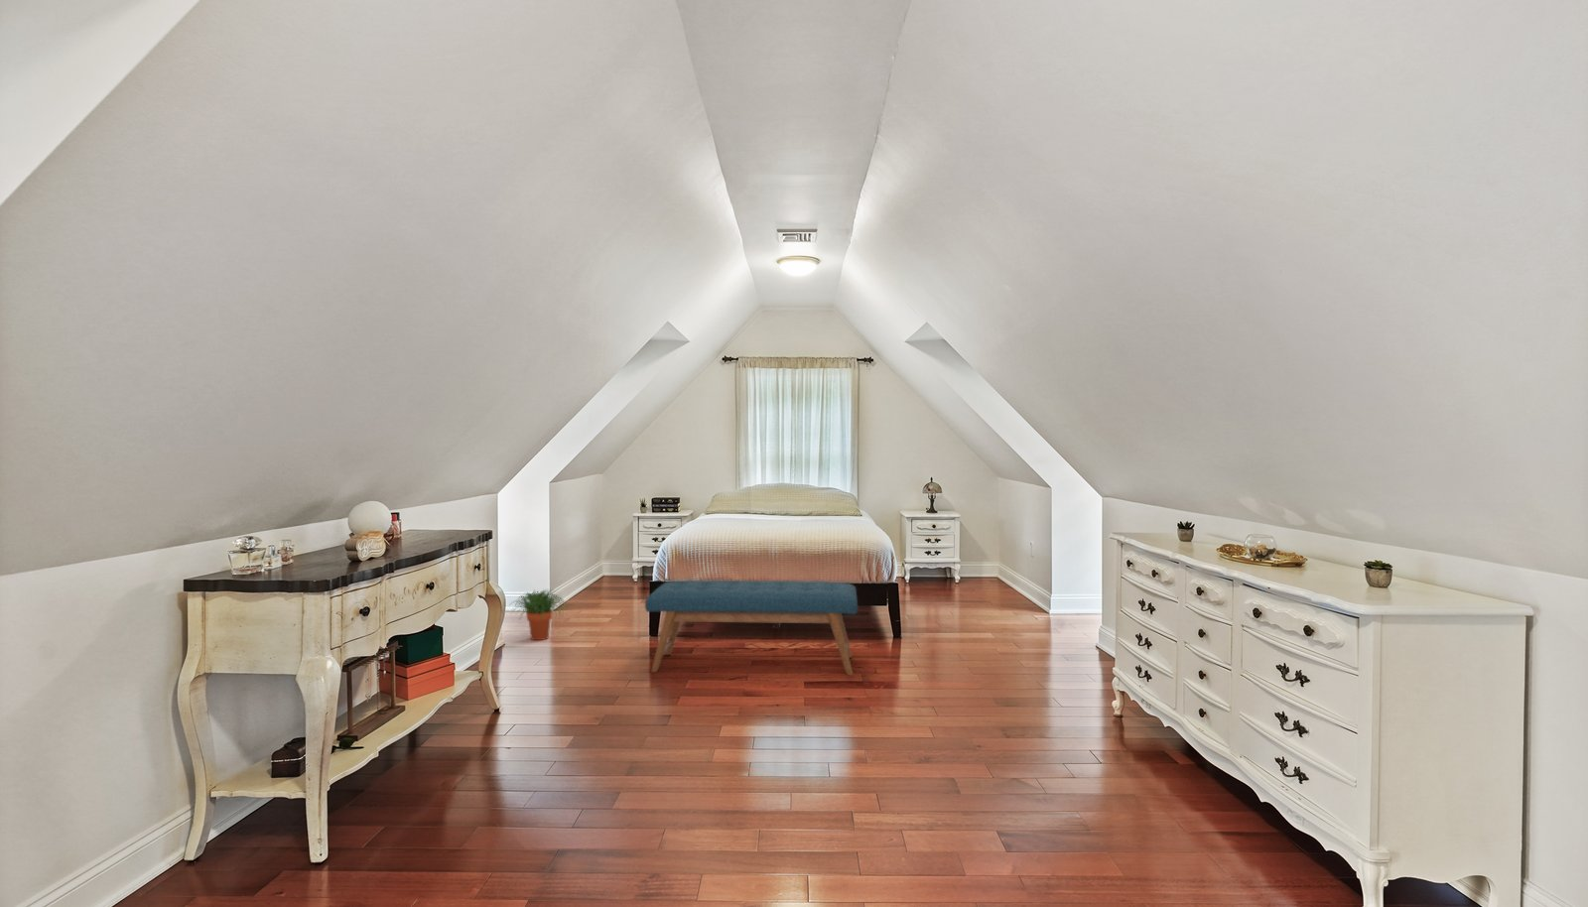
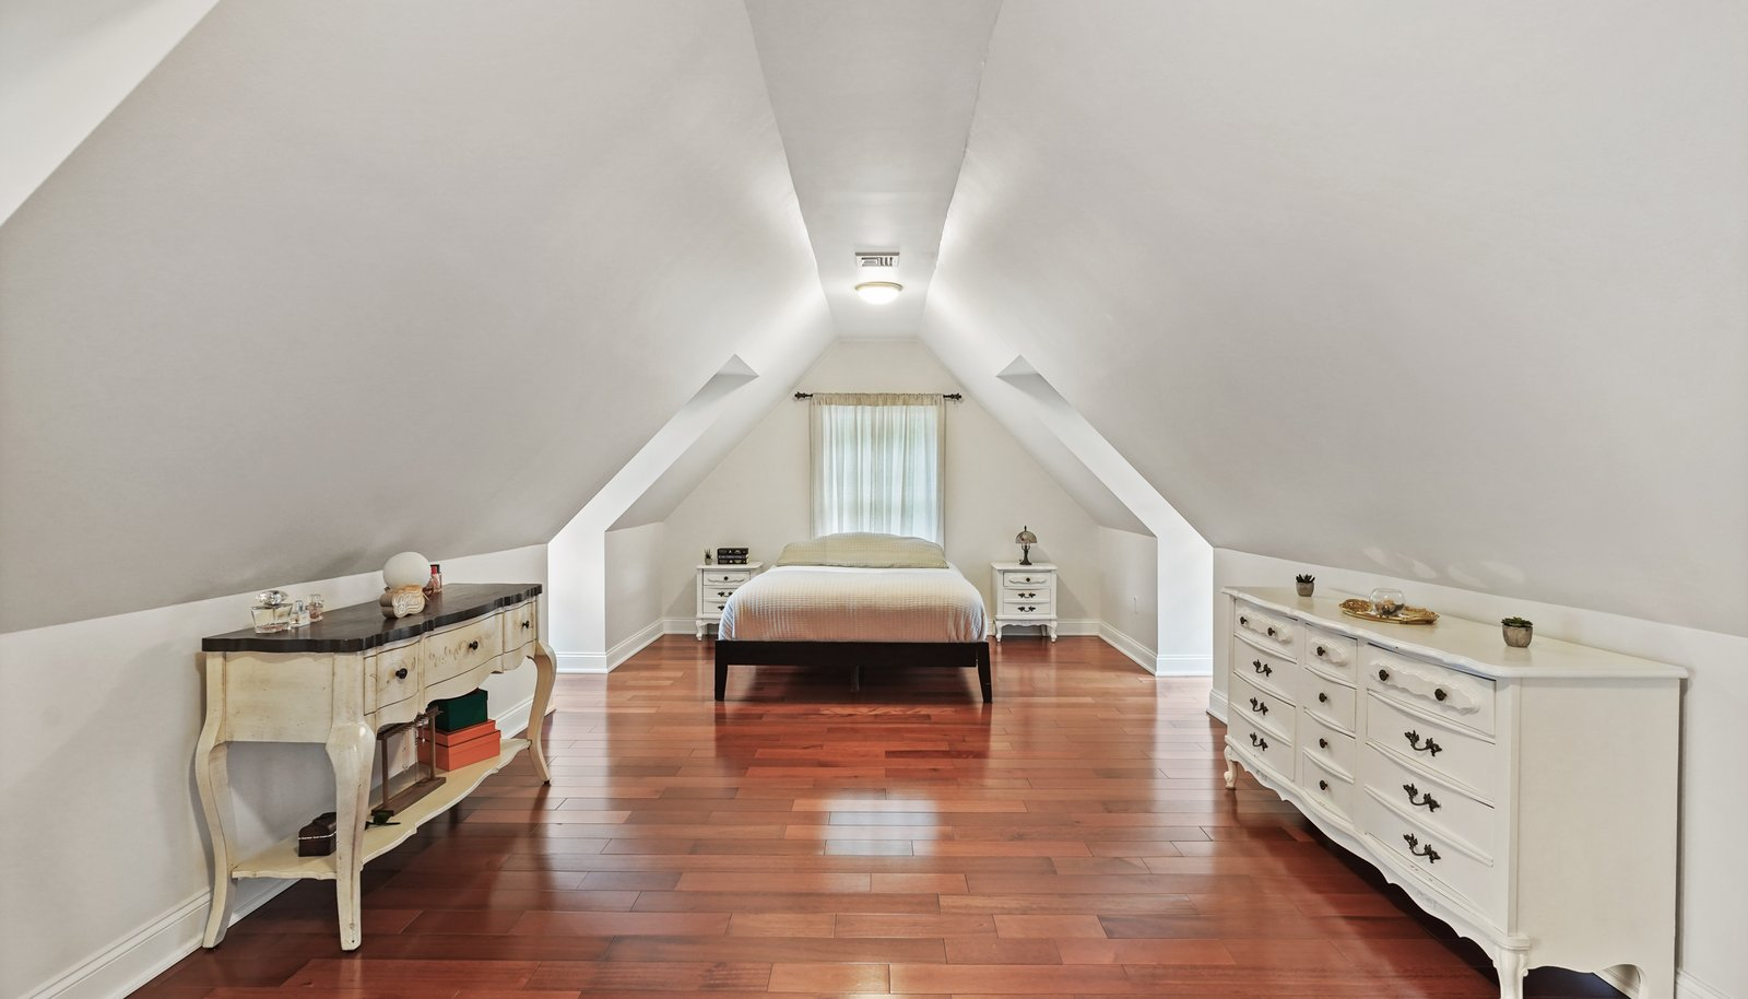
- potted plant (540, 614)
- bench (755, 621)
